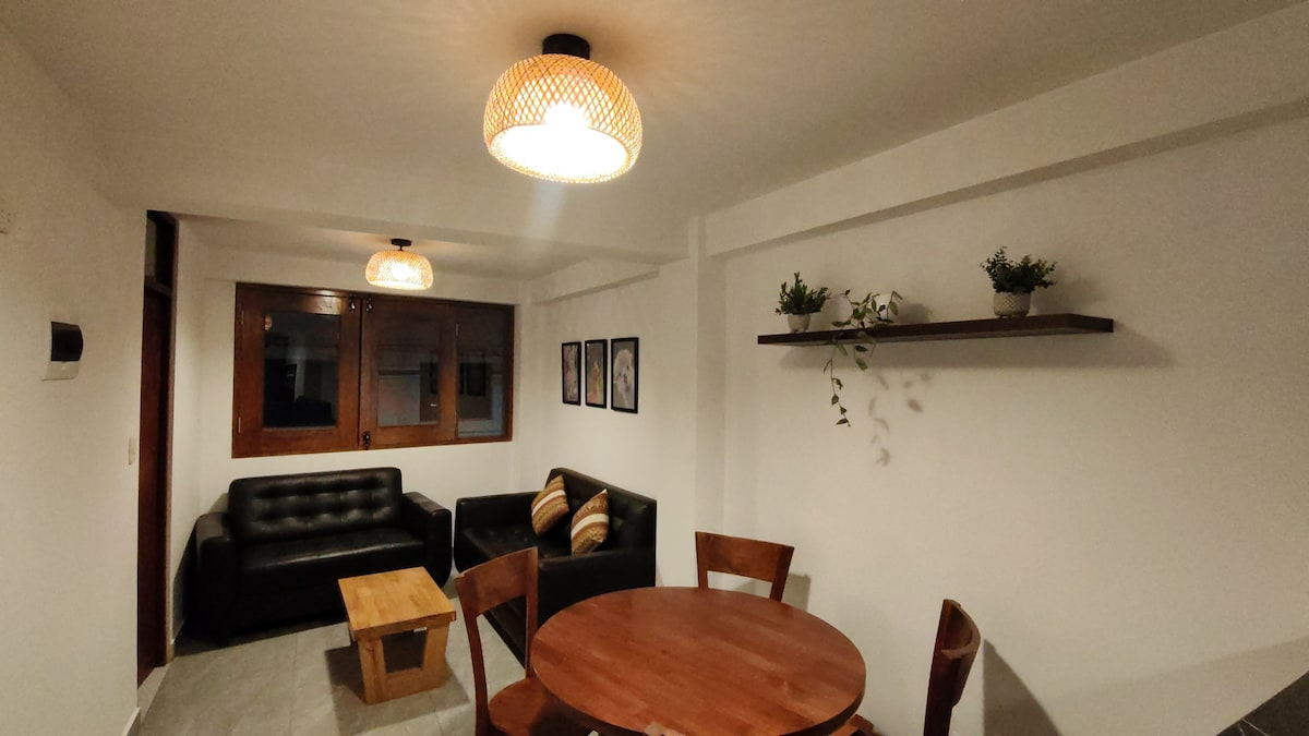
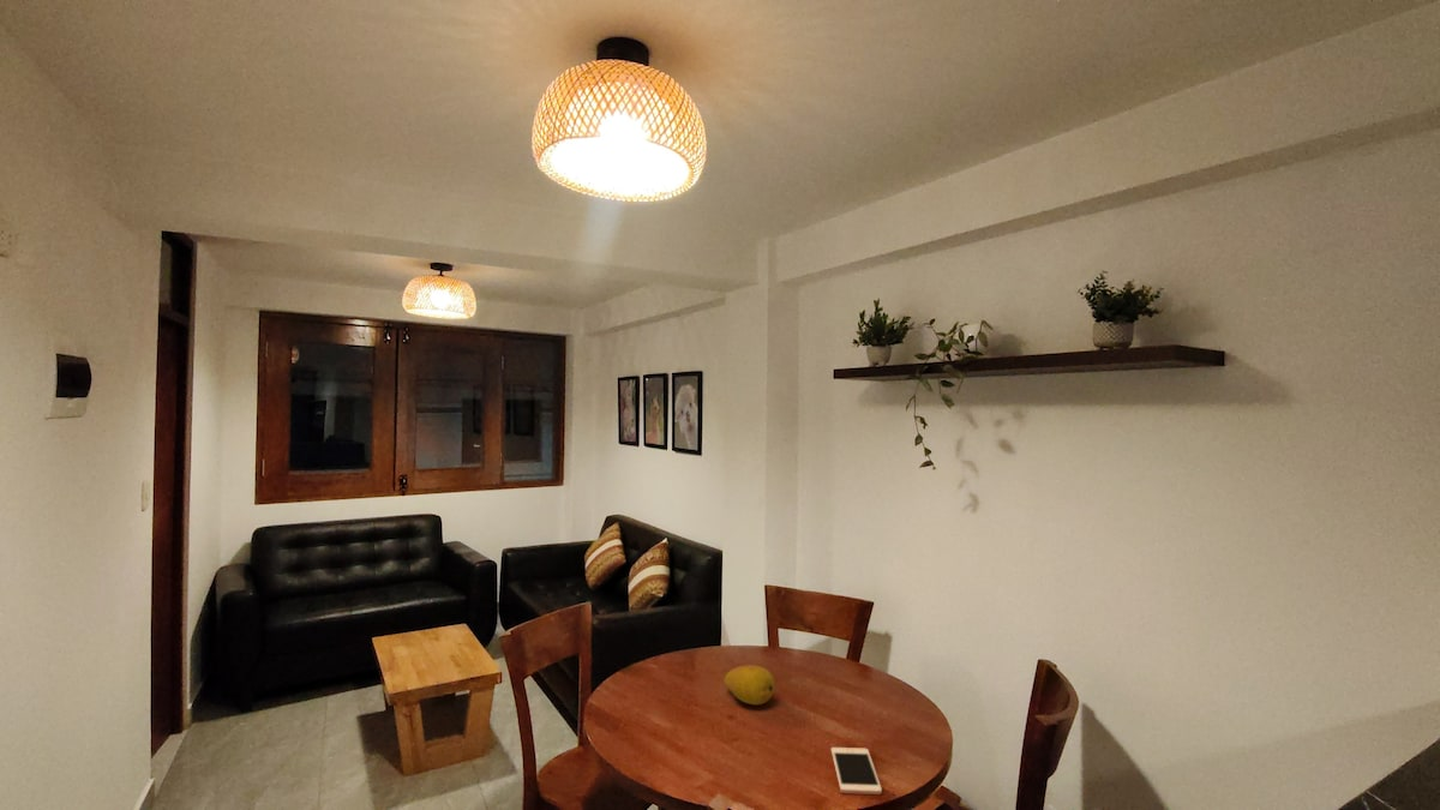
+ cell phone (854, 769)
+ fruit (748, 682)
